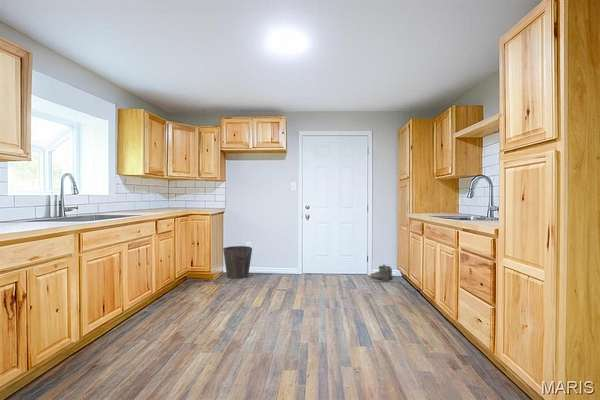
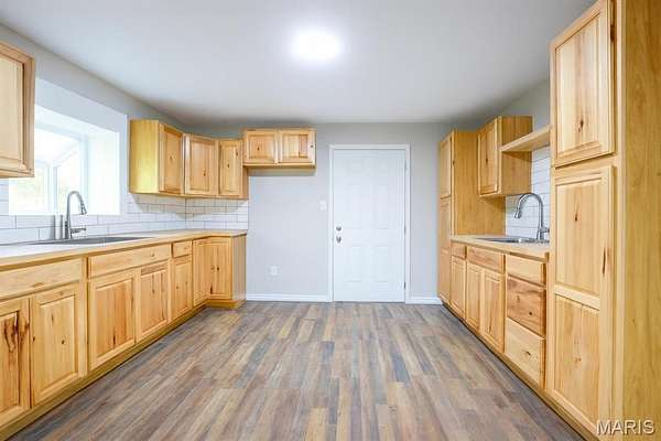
- boots (381, 271)
- waste bin (237, 262)
